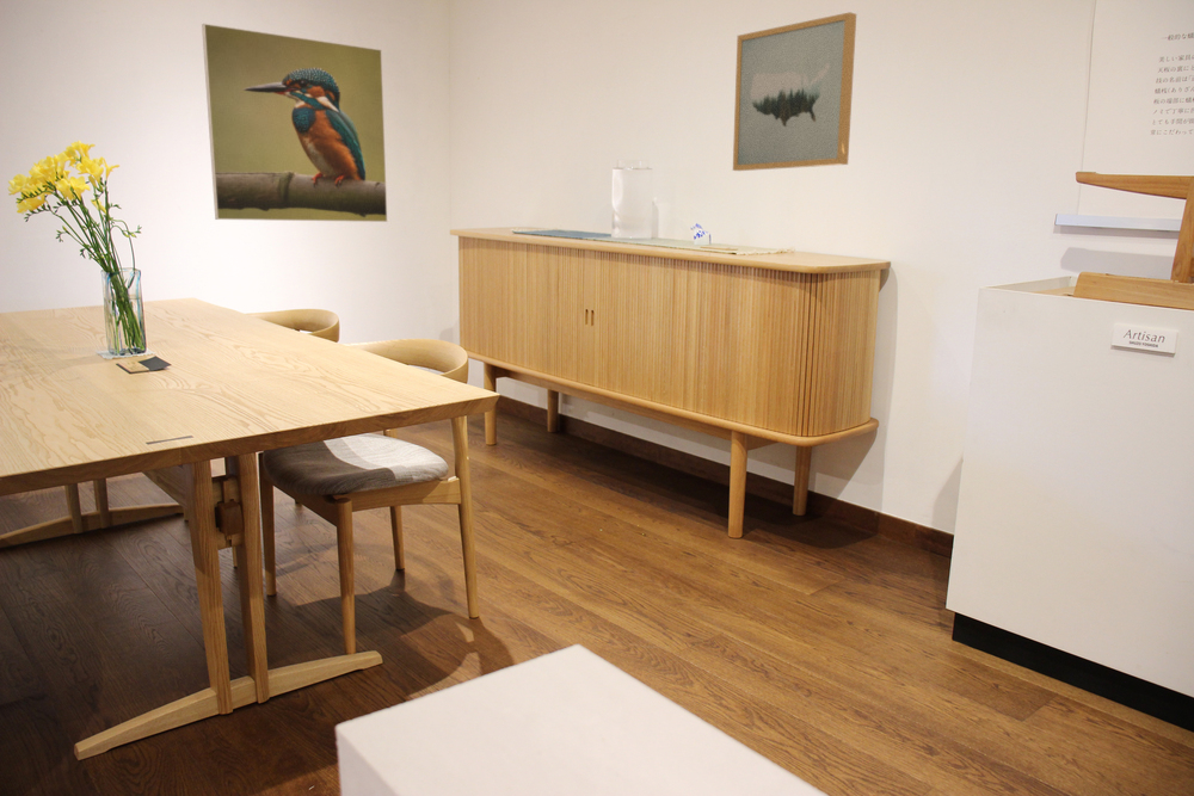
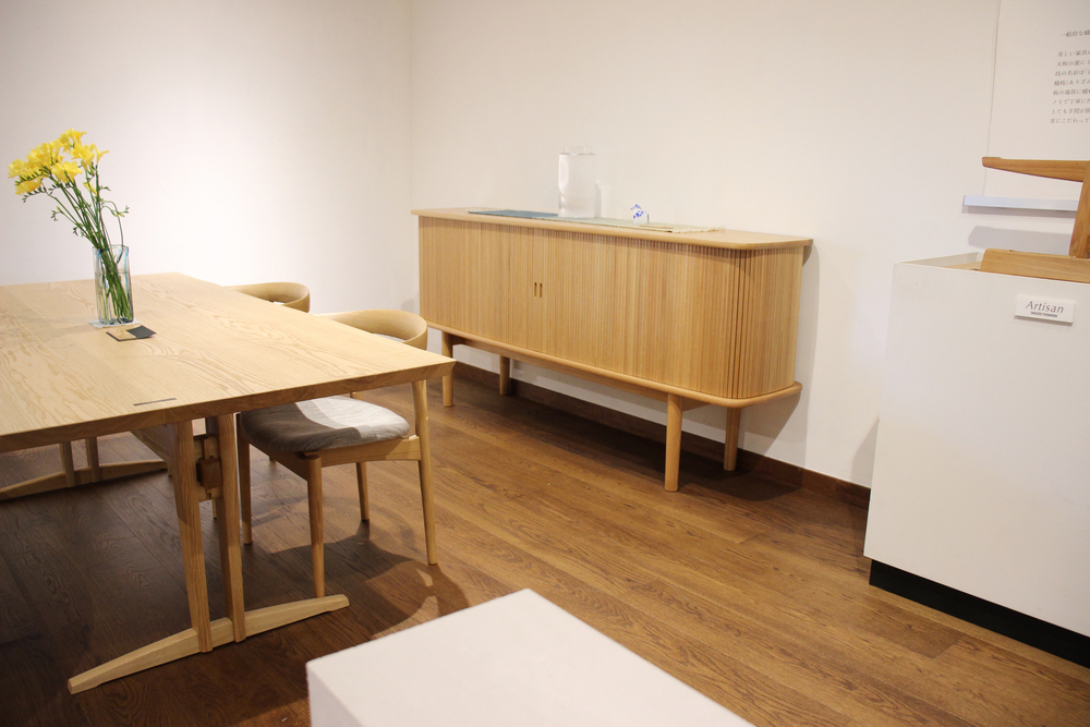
- wall art (790, 97)
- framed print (301, 130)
